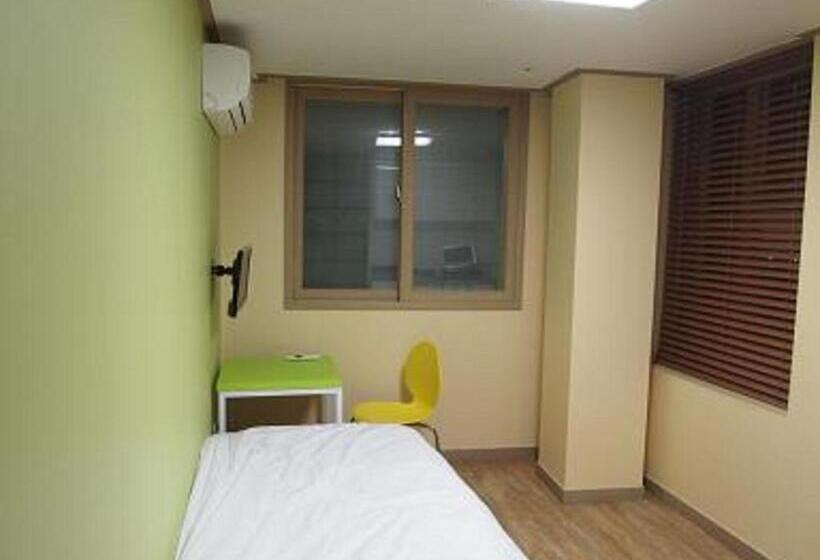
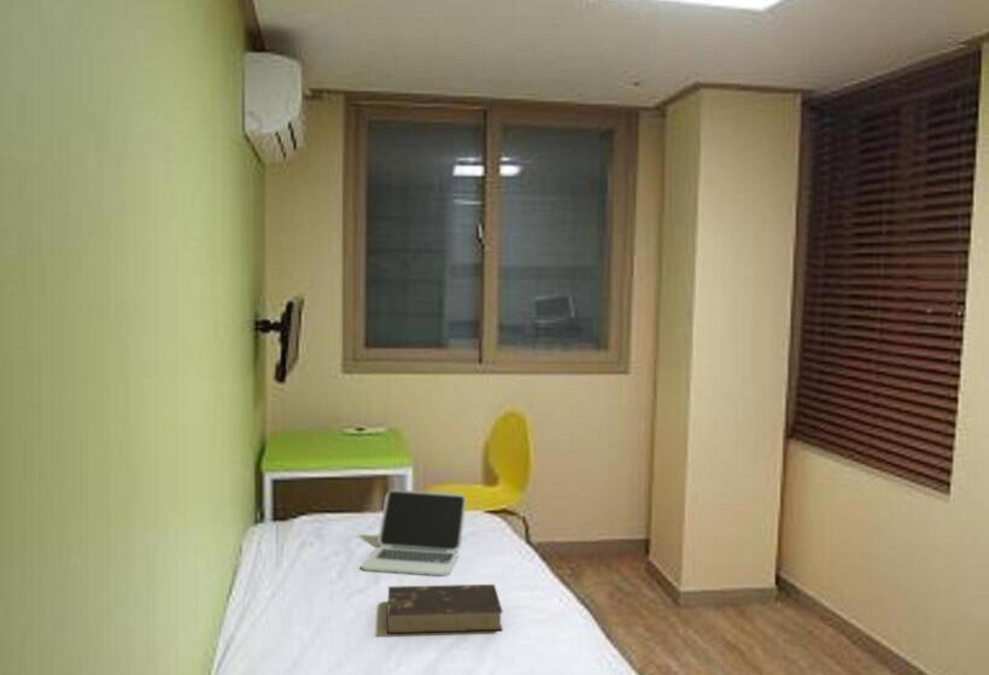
+ book (443, 605)
+ laptop (415, 530)
